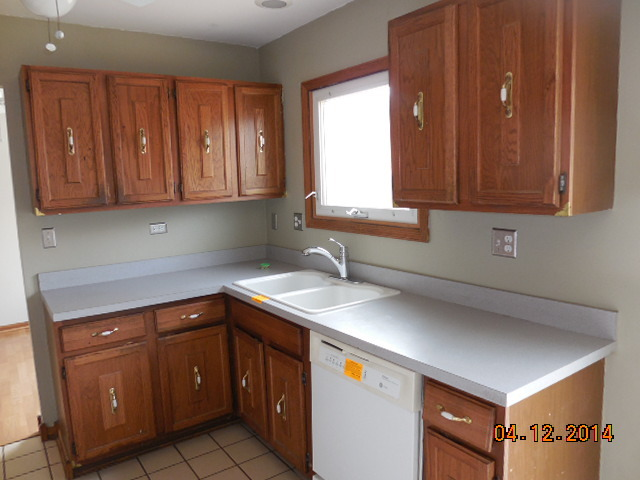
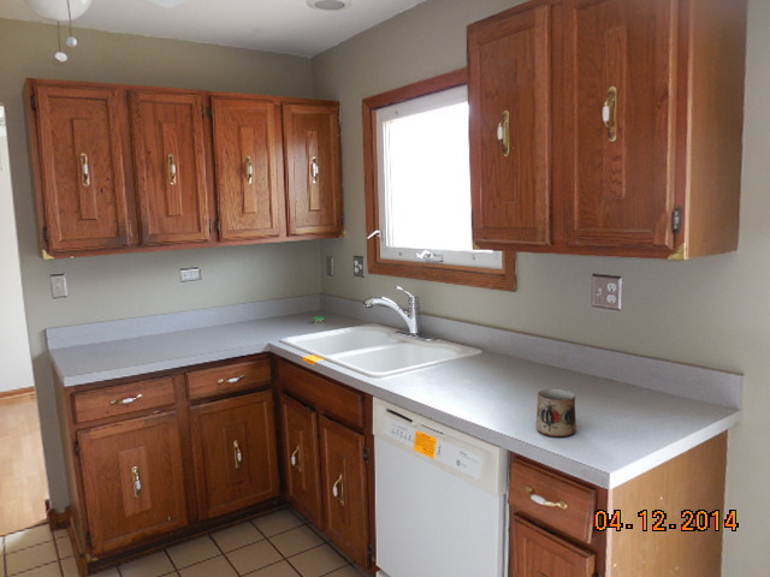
+ mug (553, 410)
